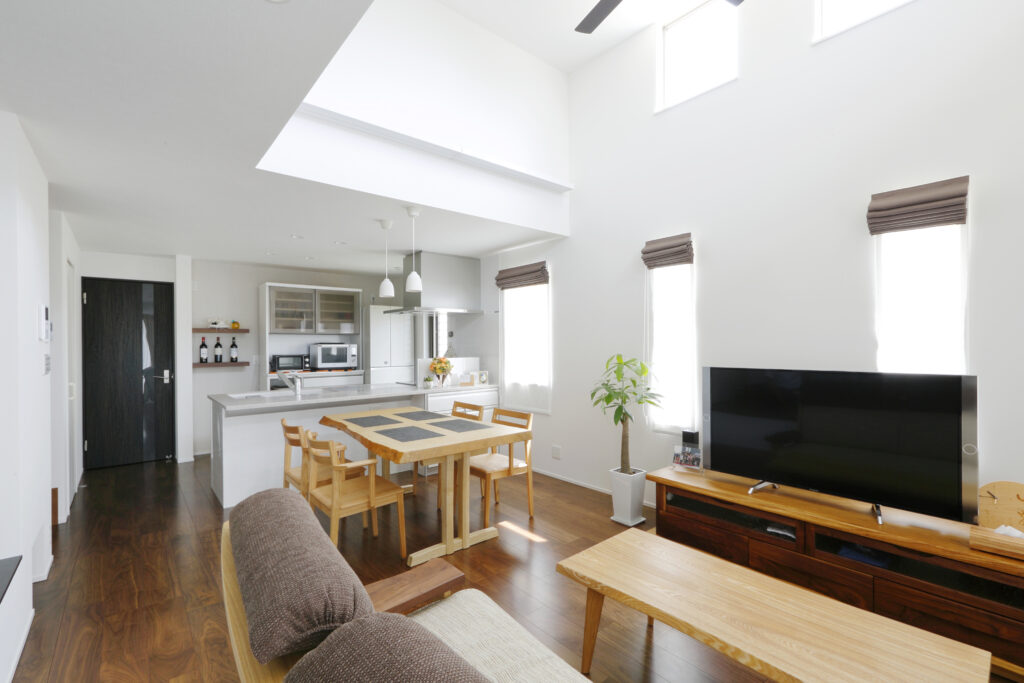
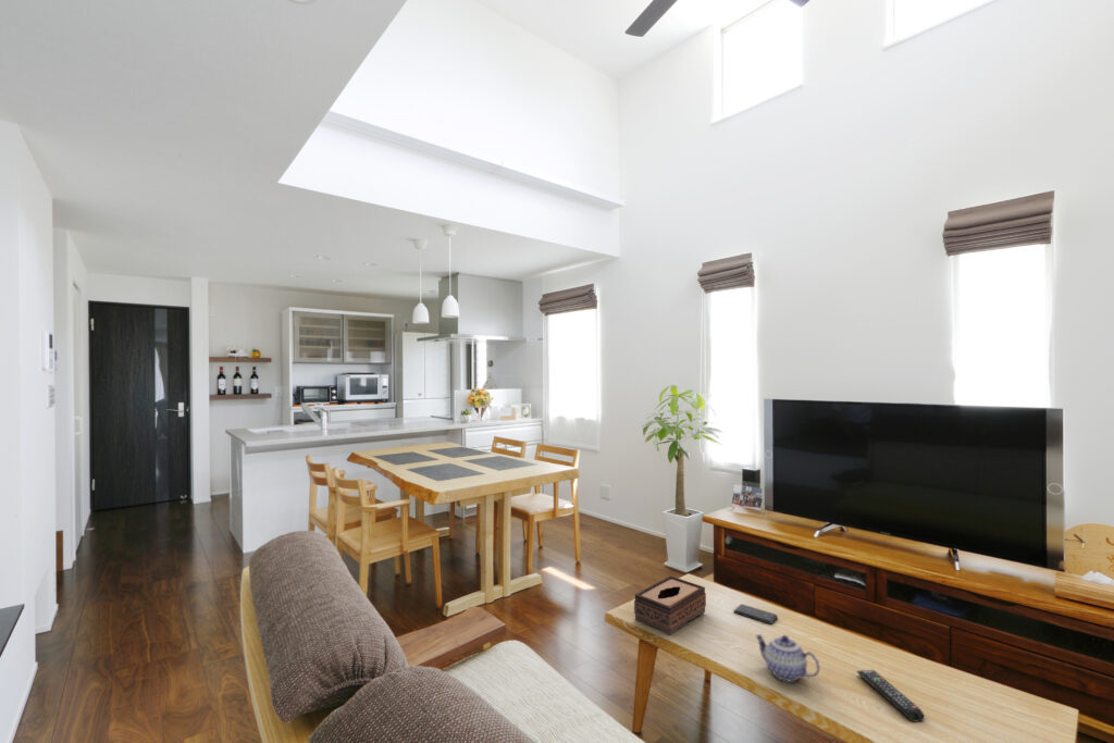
+ remote control (888, 692)
+ tissue box (670, 603)
+ smartphone (755, 612)
+ teapot (785, 655)
